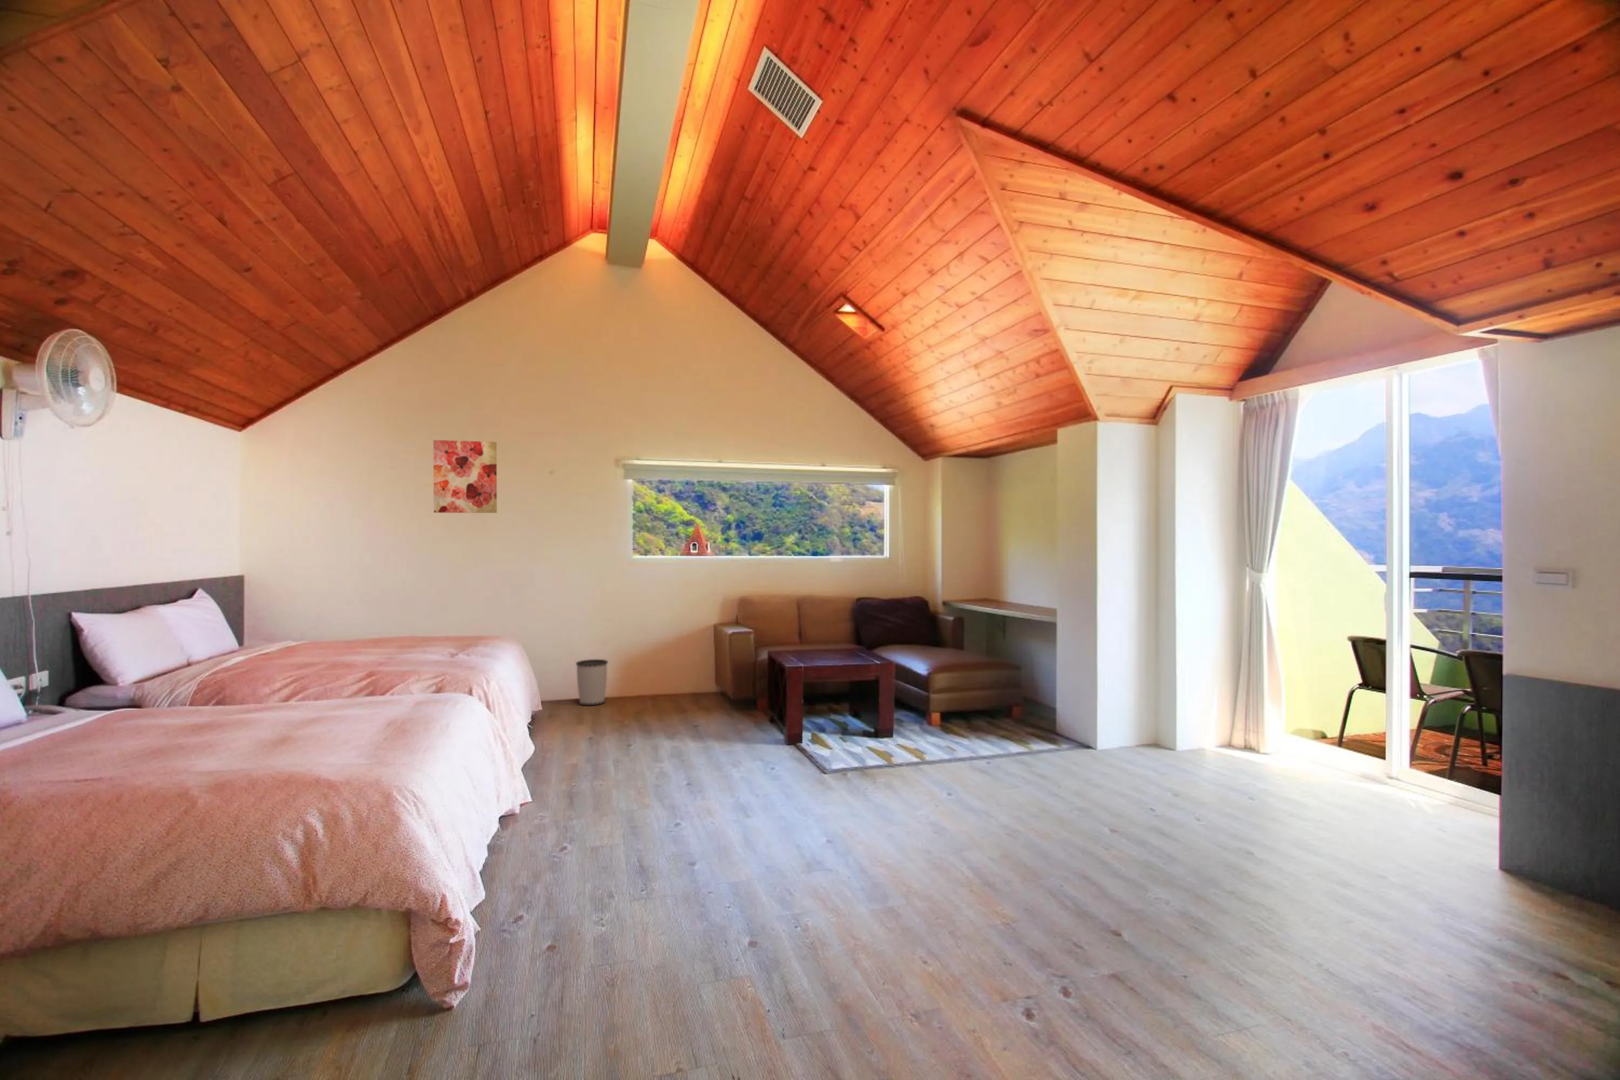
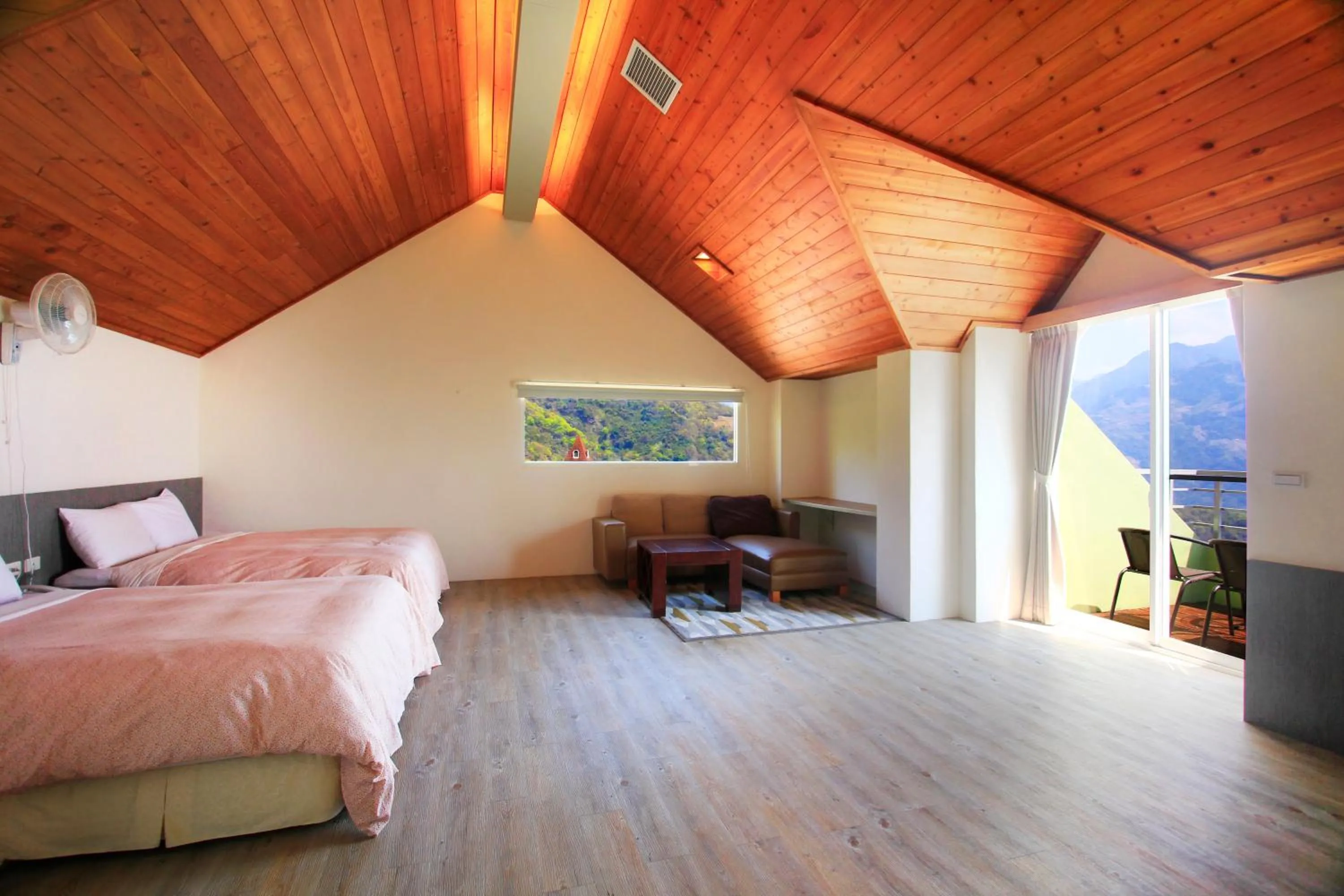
- wastebasket (592, 682)
- wall art (465, 477)
